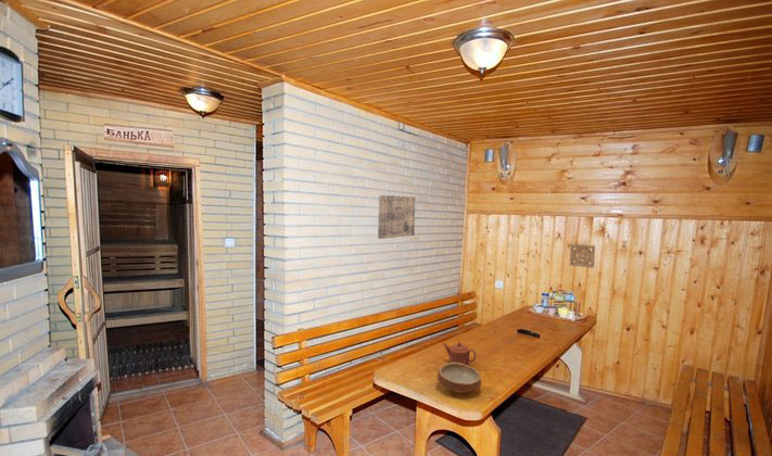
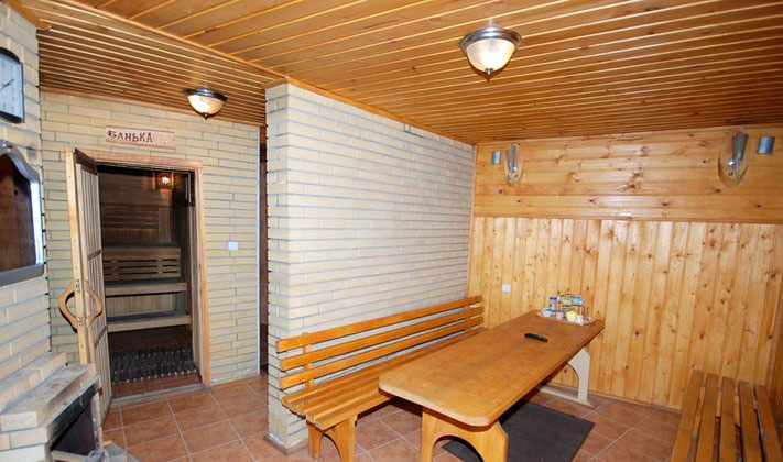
- wall ornament (581, 255)
- wall art (397, 216)
- teapot (458, 353)
- bowl (458, 379)
